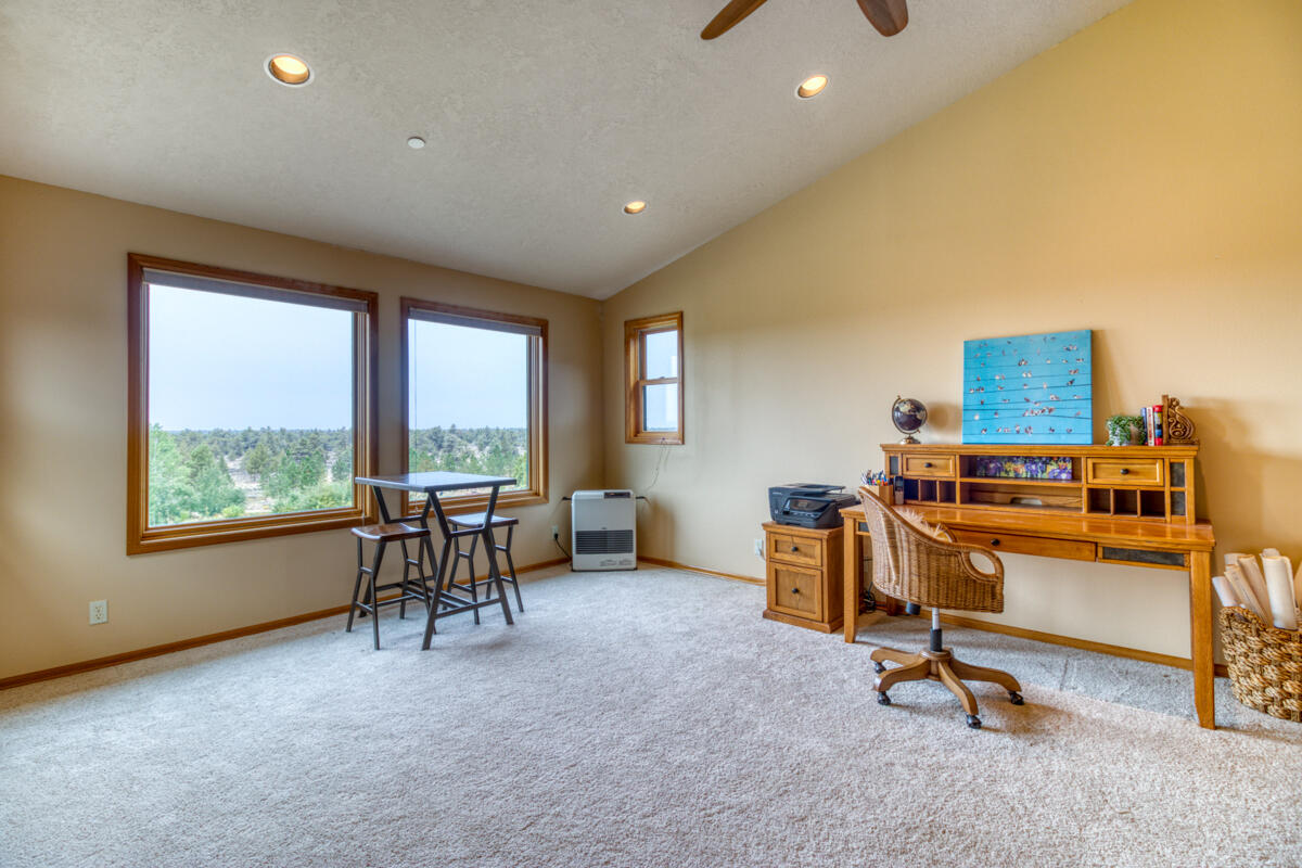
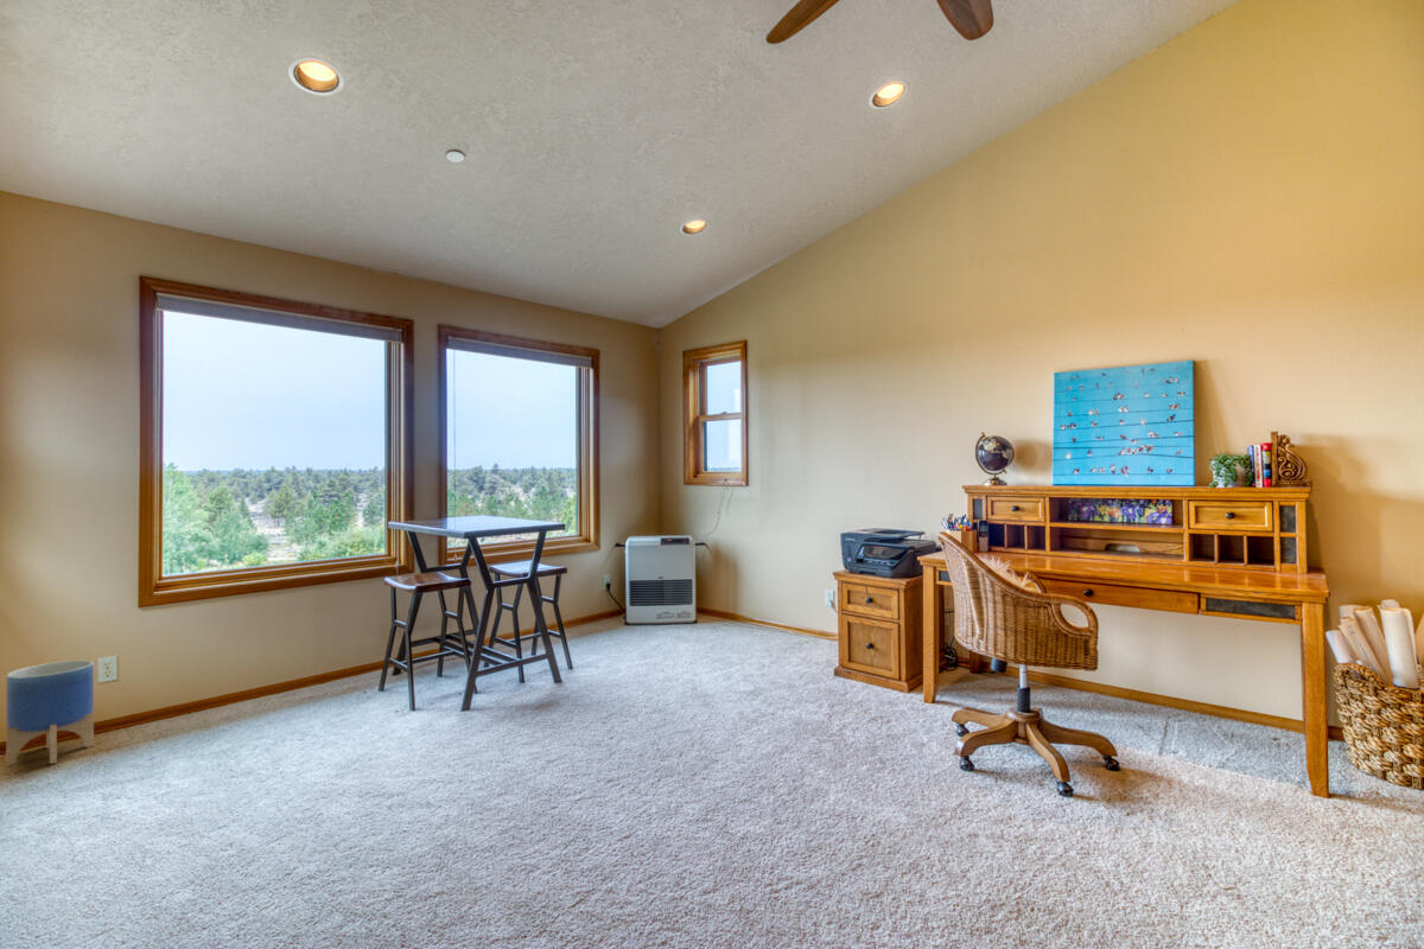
+ planter (51, 711)
